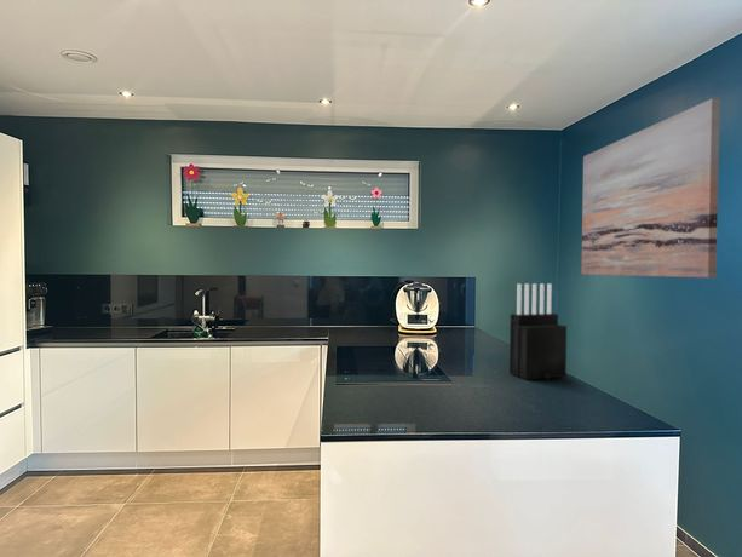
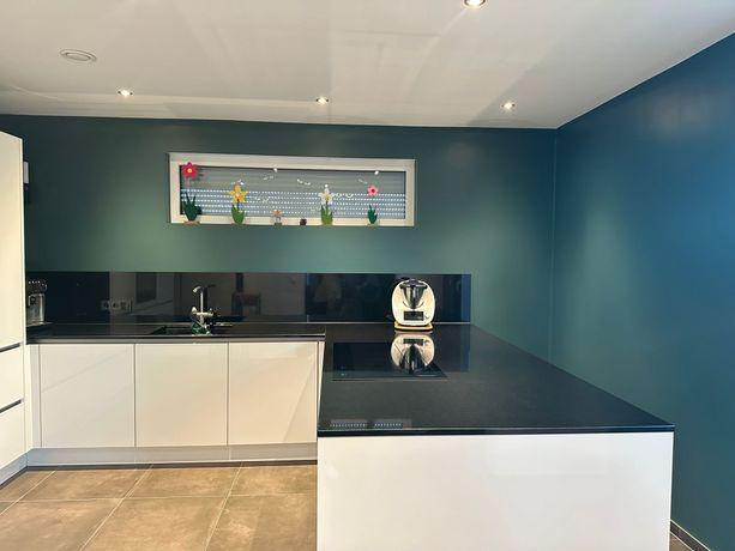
- wall art (635, 205)
- knife block (540, 329)
